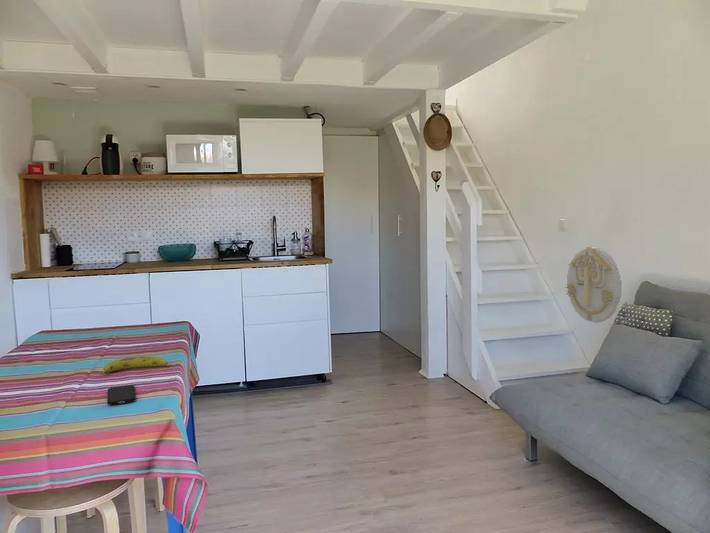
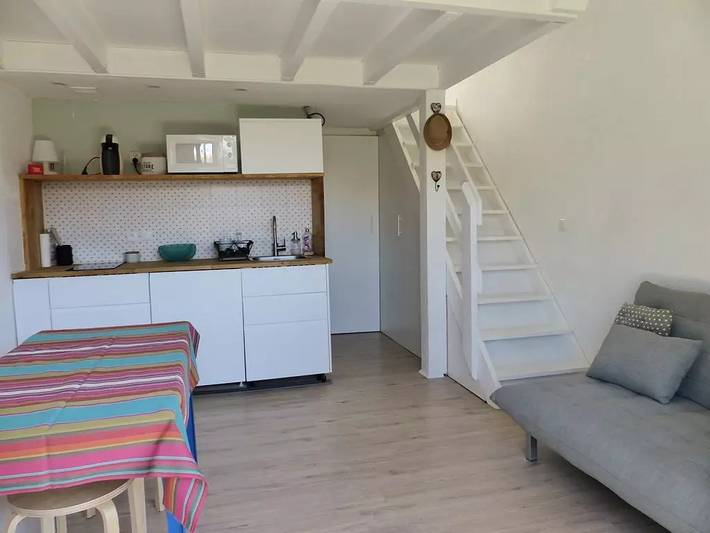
- wall decoration (590, 284)
- fruit (136, 364)
- smartphone (121, 394)
